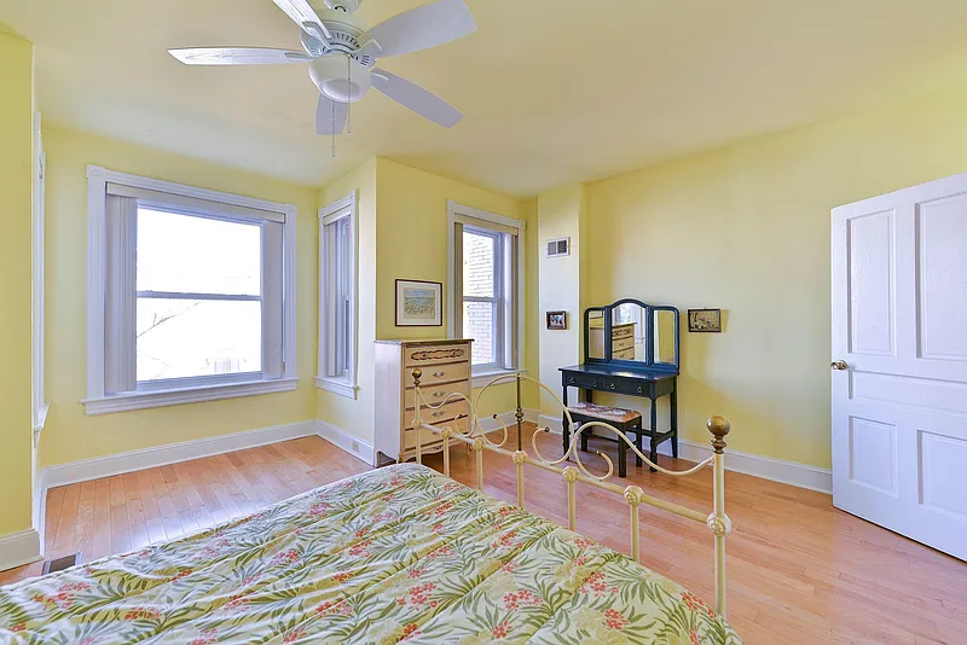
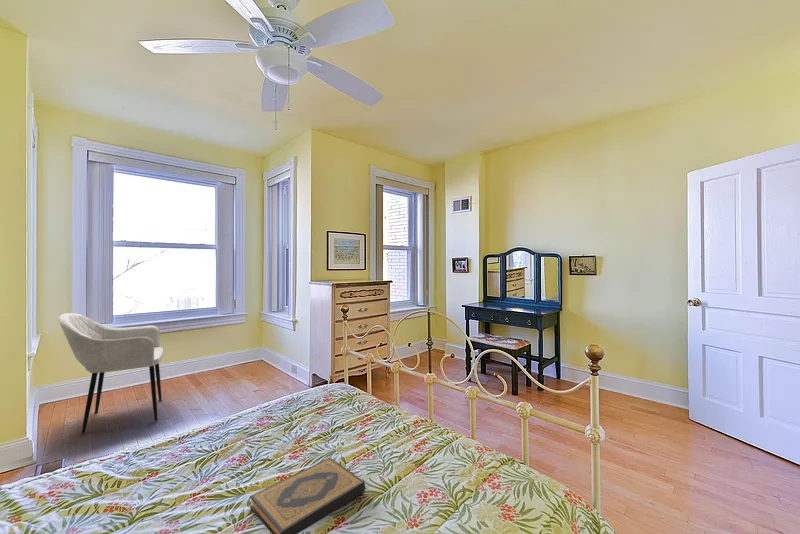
+ armchair (115, 364)
+ hardback book (309, 494)
